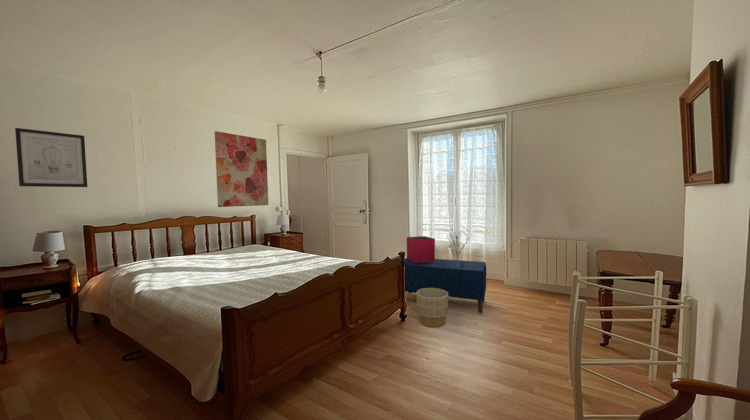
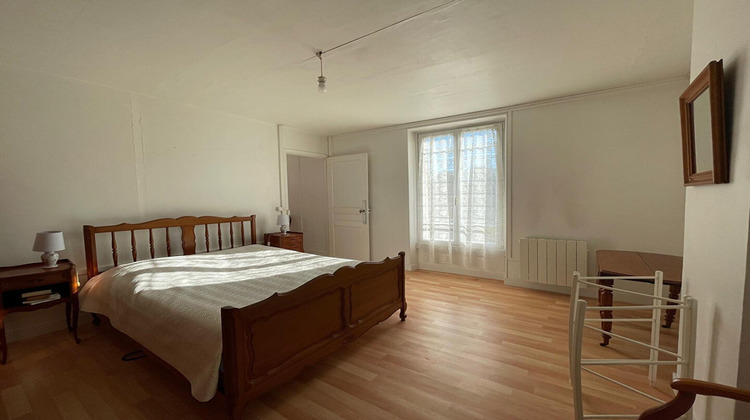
- wall art (243, 171)
- storage bin (420, 248)
- planter (432, 307)
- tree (457, 249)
- bench (441, 282)
- wall art (53, 159)
